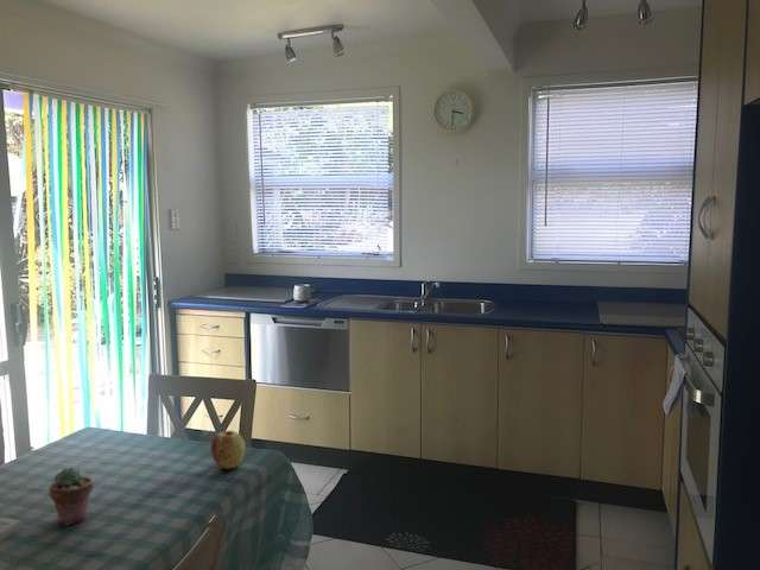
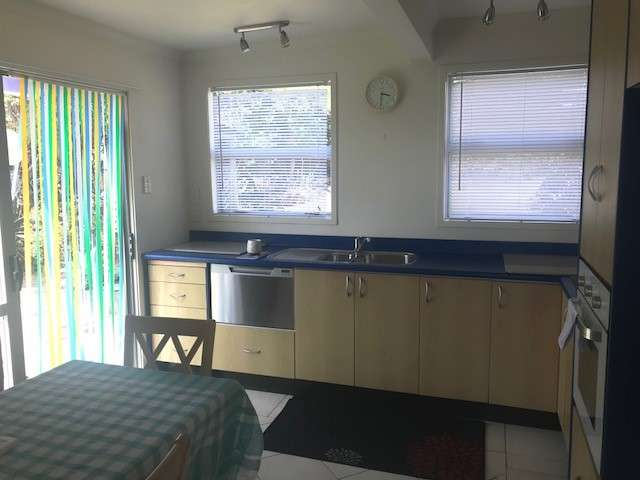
- potted succulent (71, 493)
- apple (228, 449)
